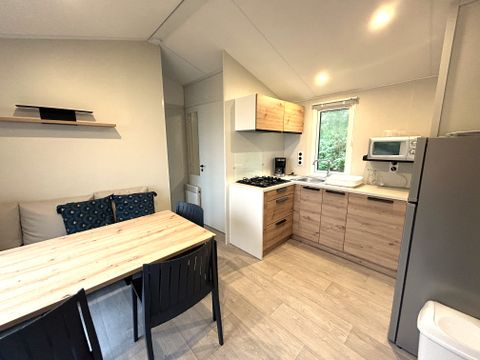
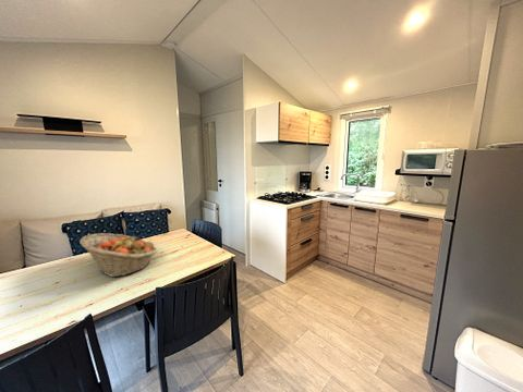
+ fruit basket (121, 249)
